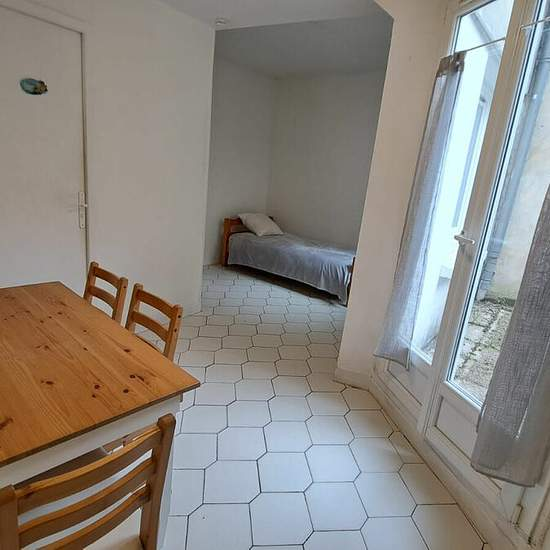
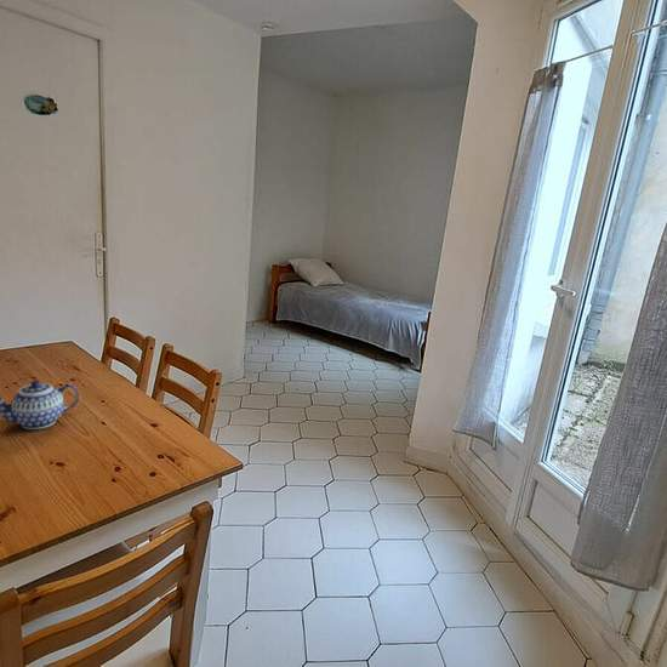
+ teapot (36, 401)
